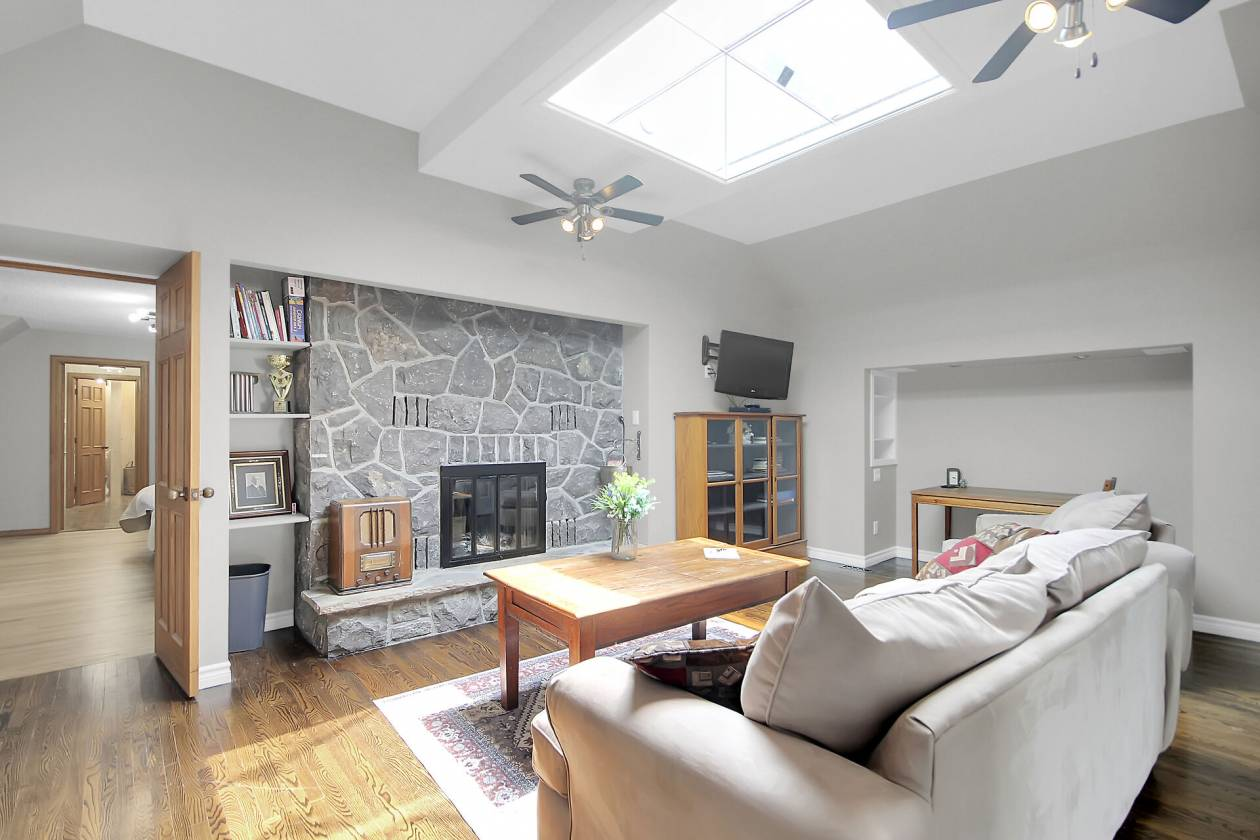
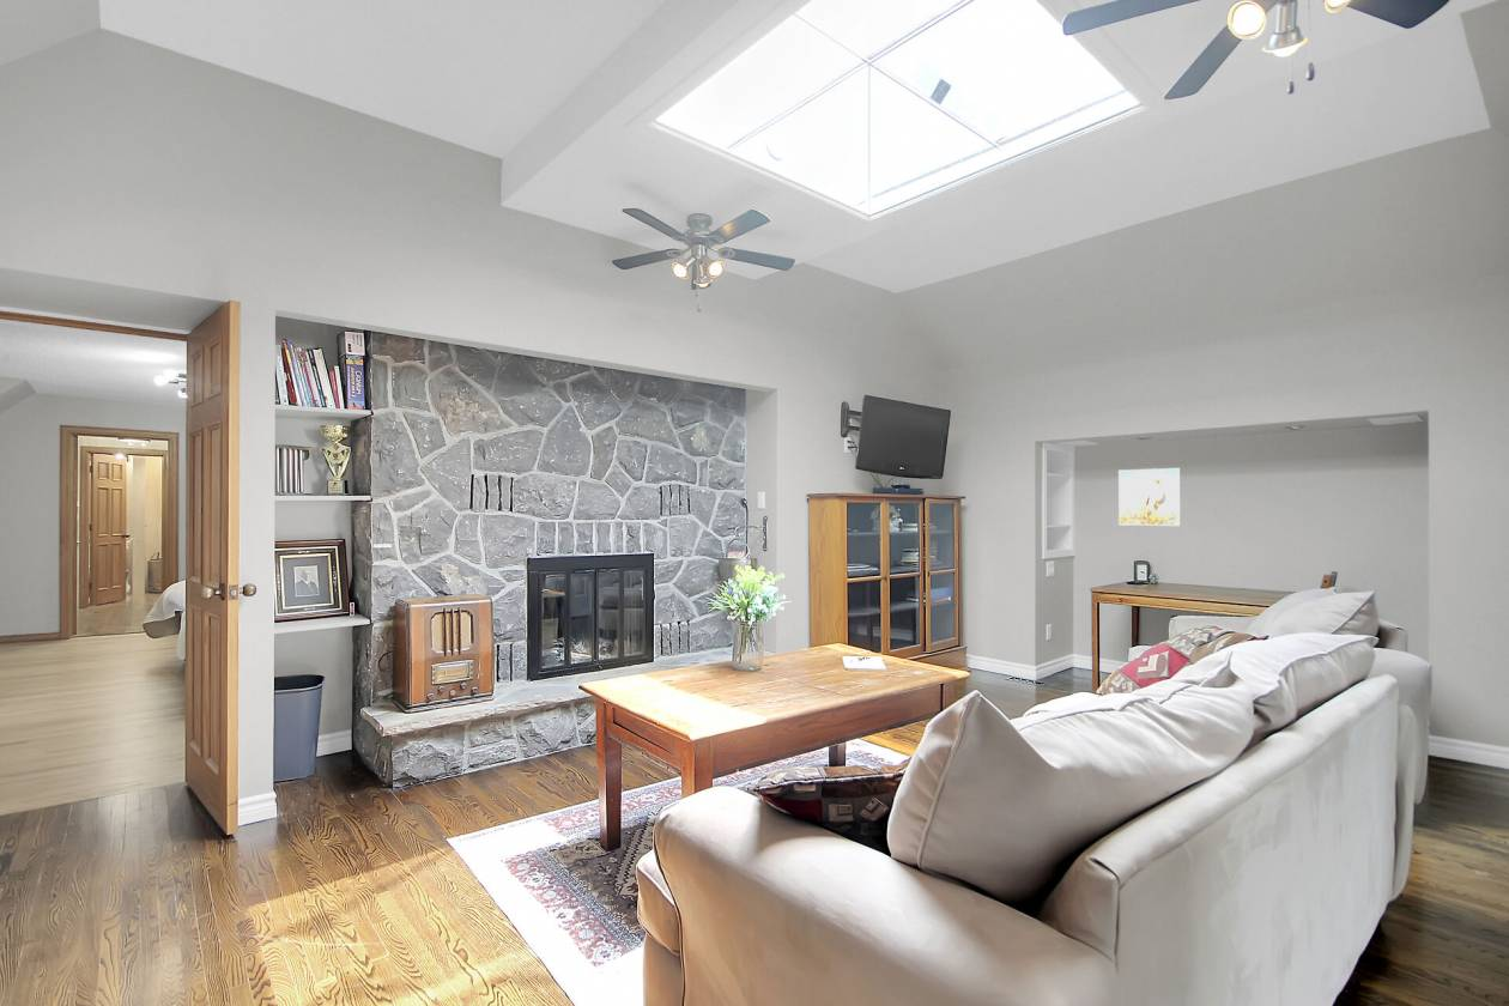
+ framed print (1149, 497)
